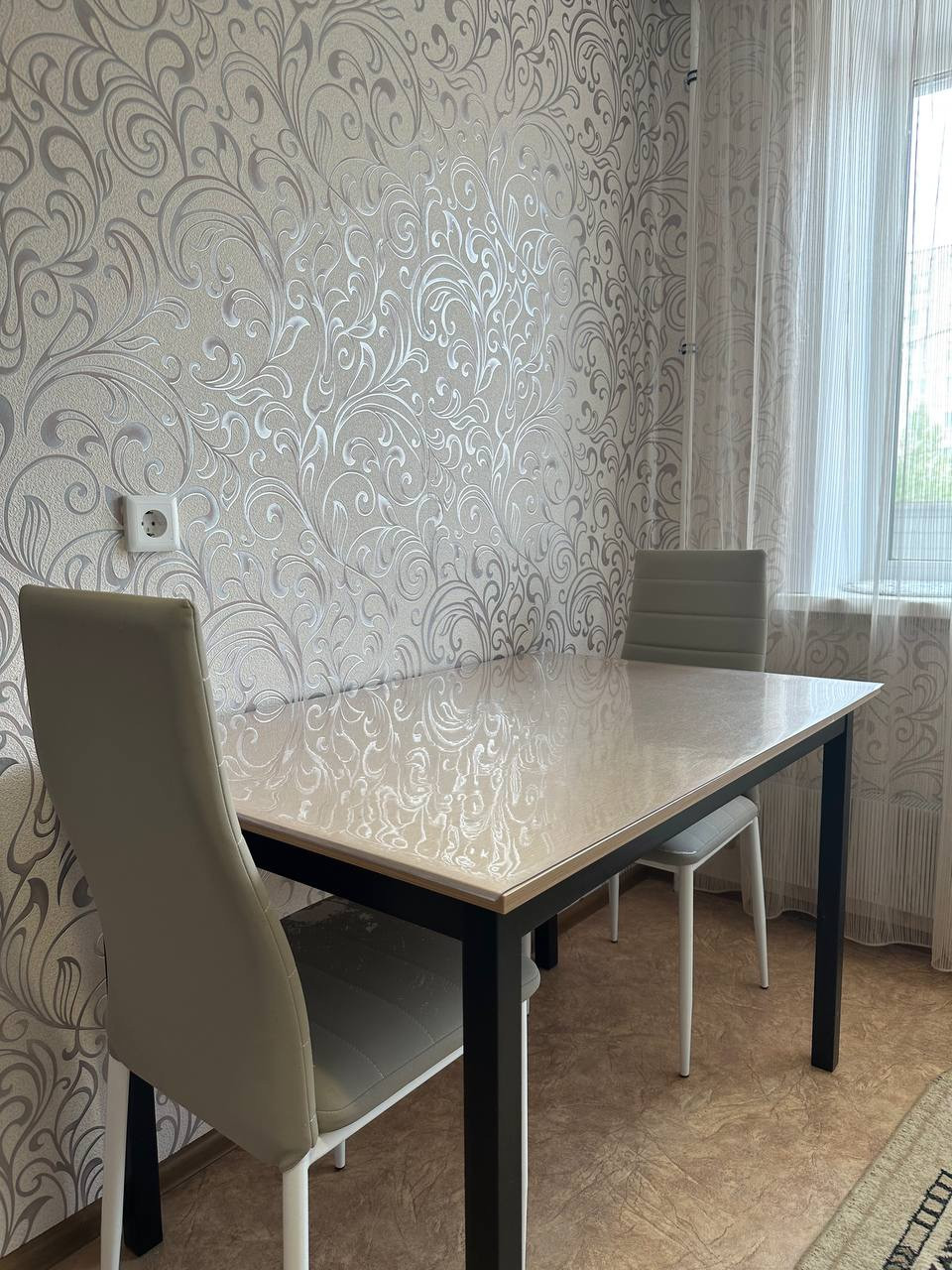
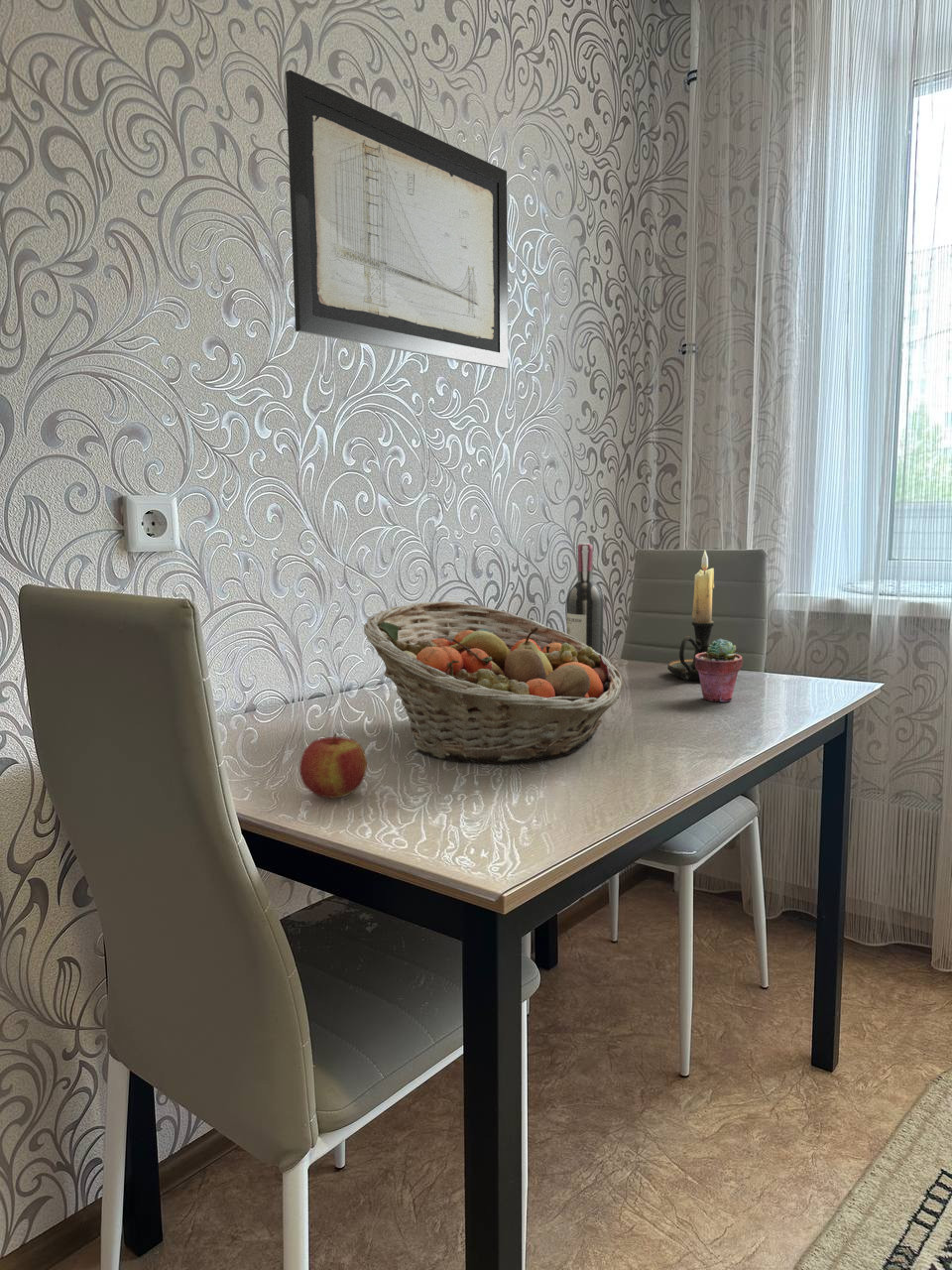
+ fruit basket (496, 673)
+ wall art (413, 242)
+ candle holder (698, 614)
+ apple (333, 765)
+ potted succulent (718, 668)
+ wine bottle (584, 616)
